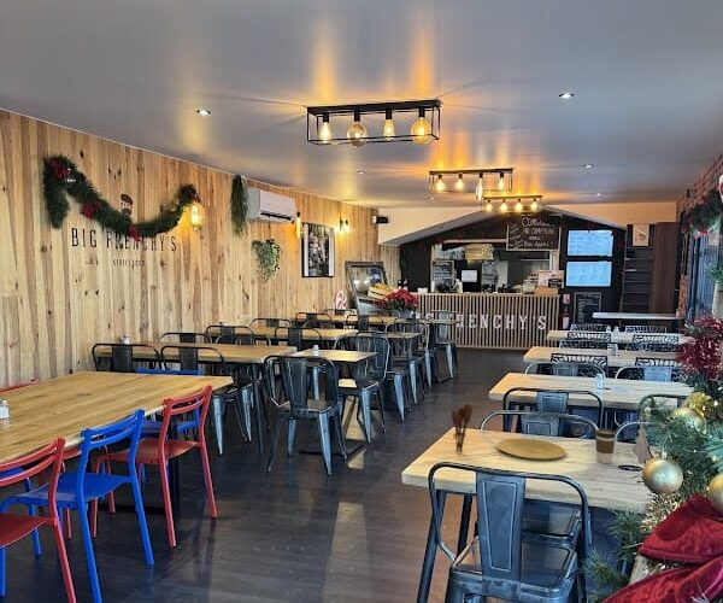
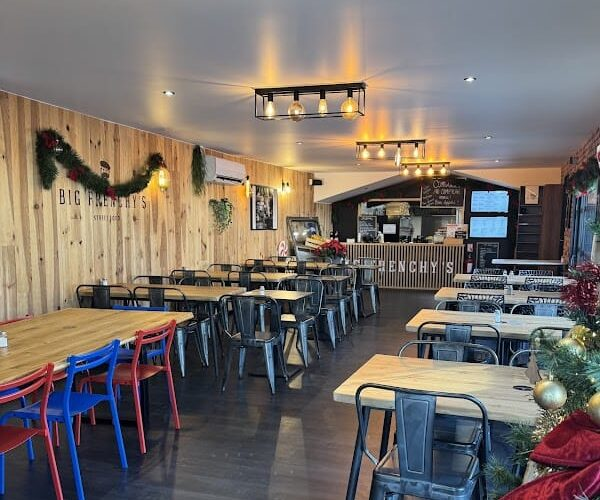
- utensil holder (460, 428)
- coffee cup (605, 445)
- plate (530, 449)
